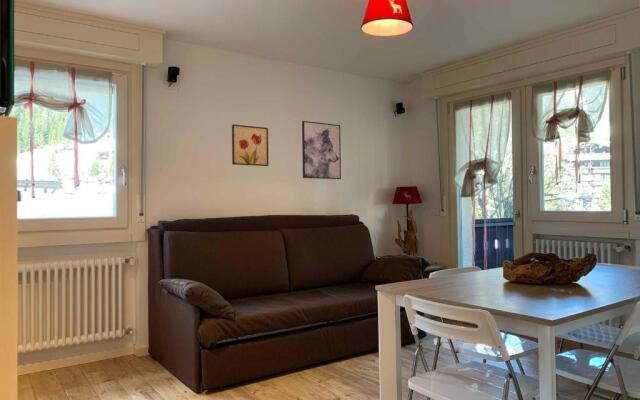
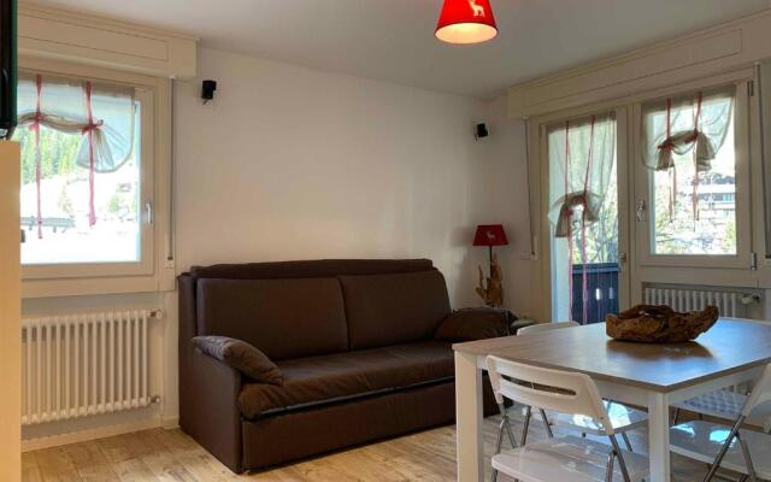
- wall art (321, 150)
- wall art (250, 145)
